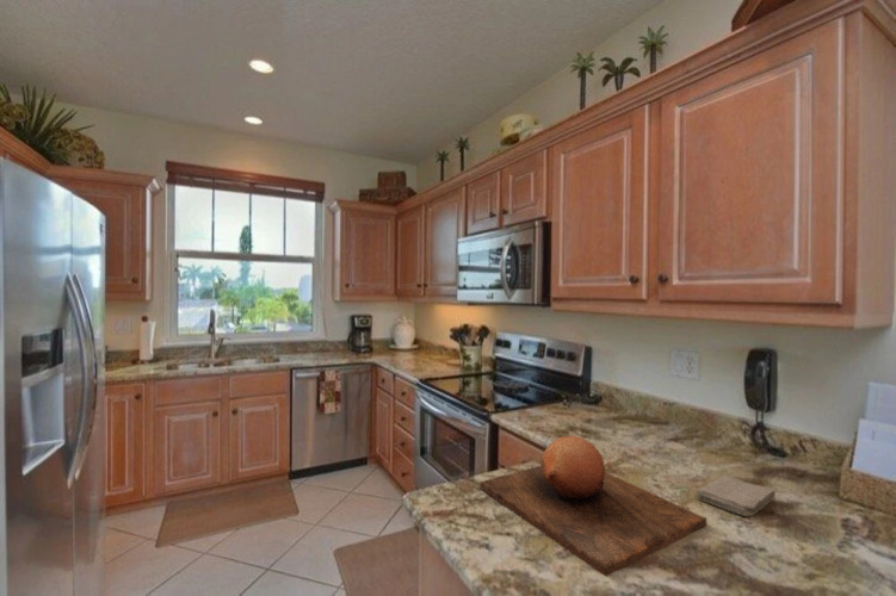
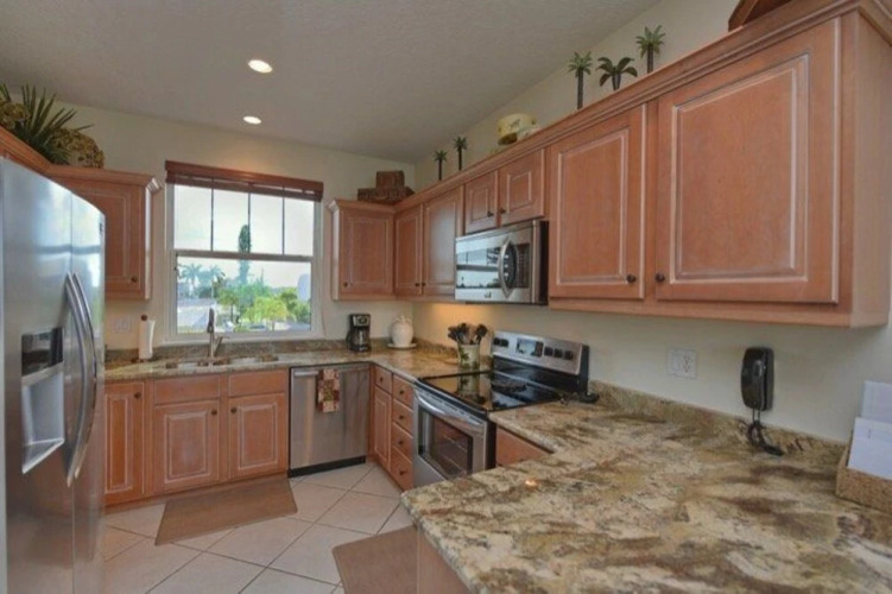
- washcloth (735, 493)
- chopping board (583, 472)
